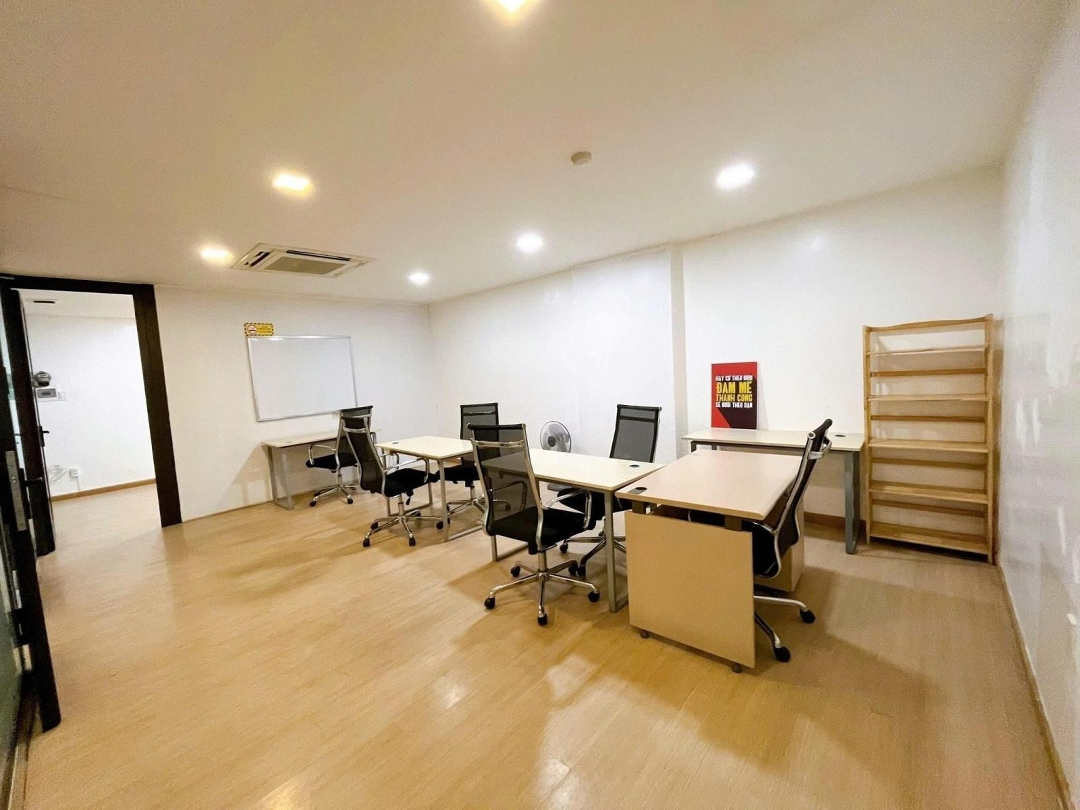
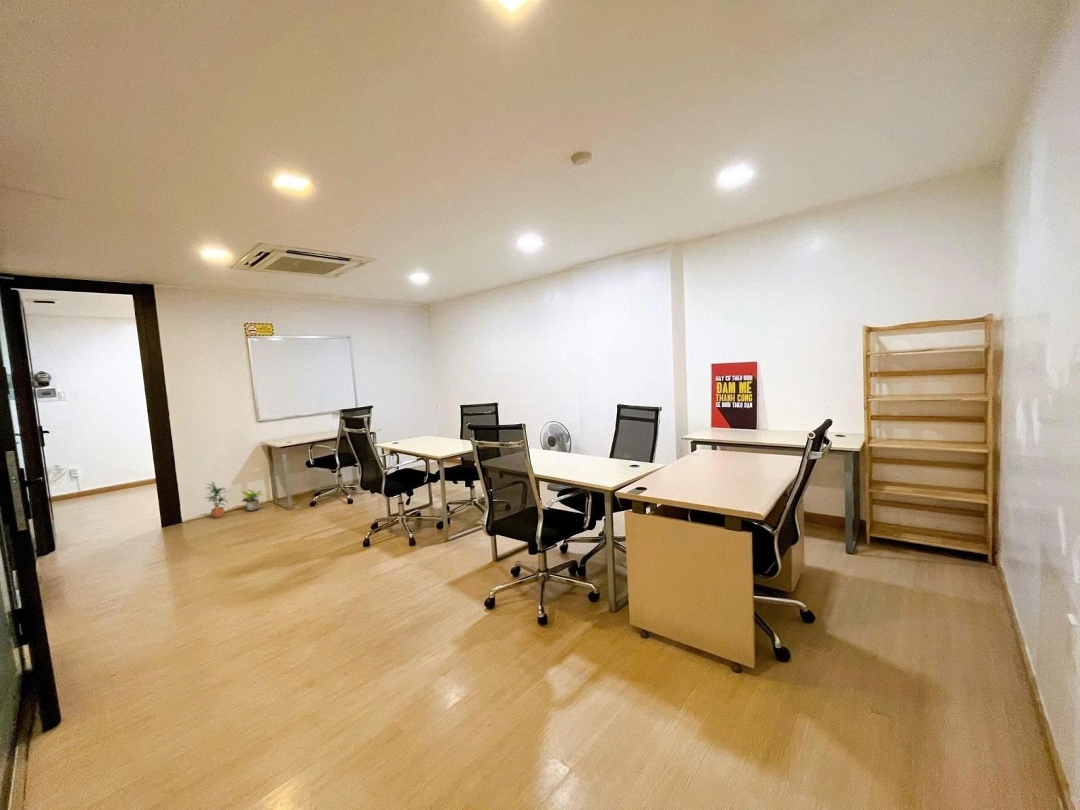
+ potted plant (251, 499)
+ potted plant (217, 499)
